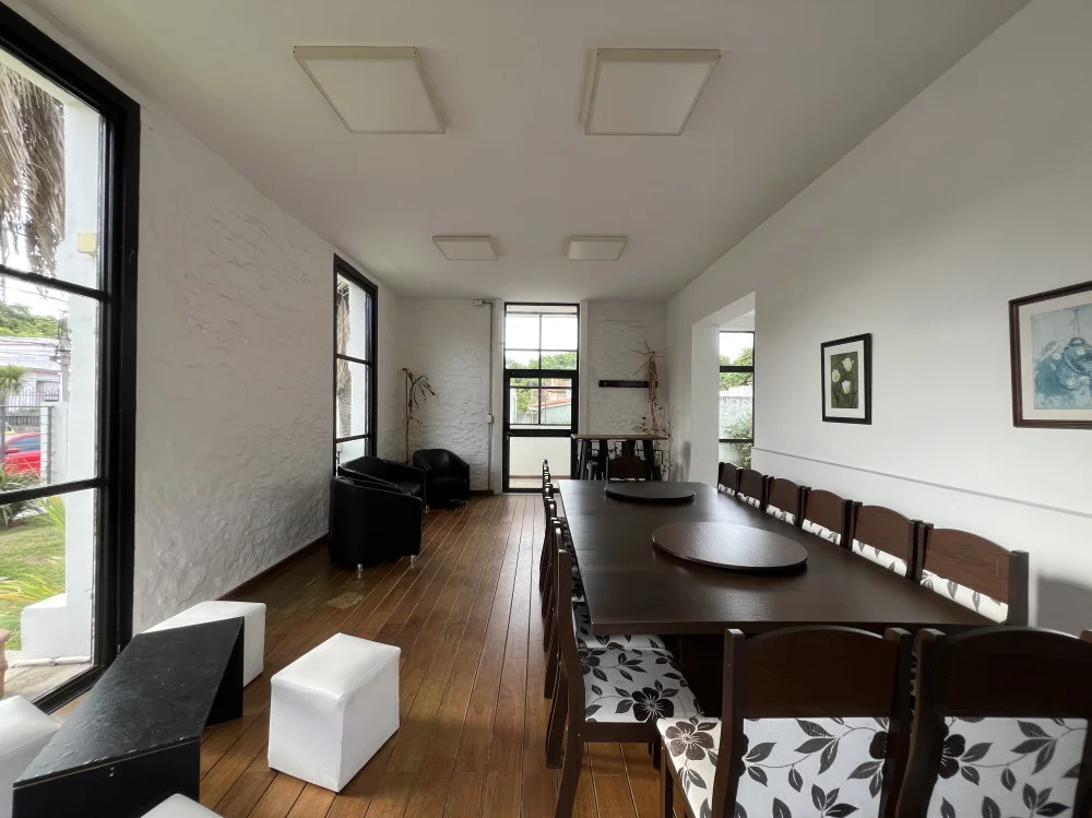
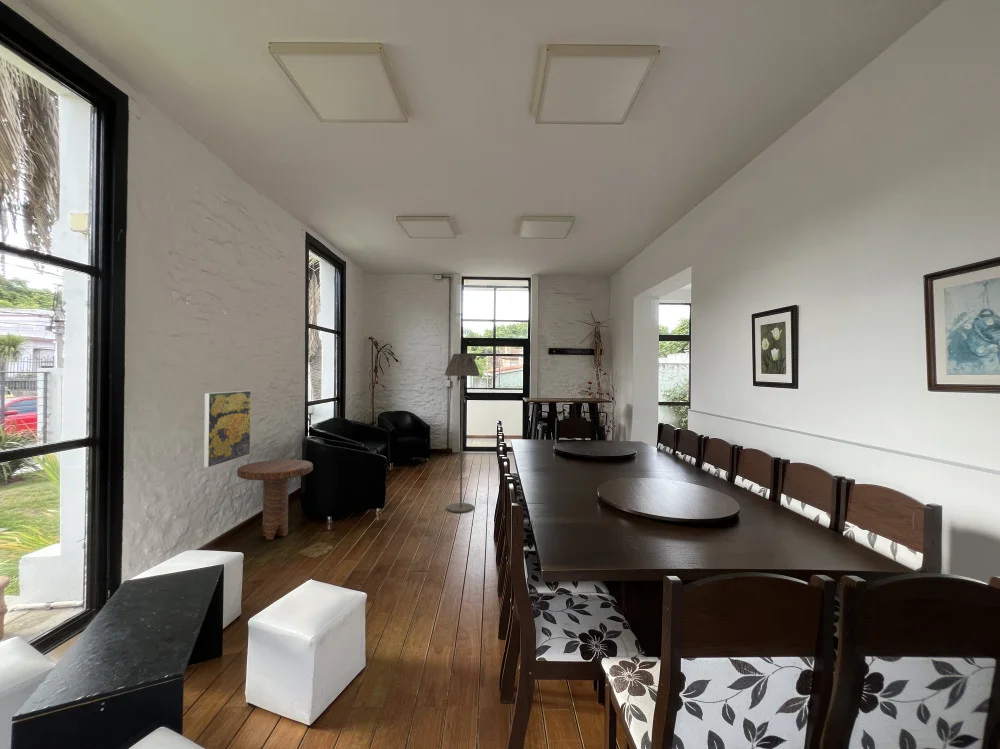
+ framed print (229, 426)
+ side table (275, 500)
+ floor lamp (461, 431)
